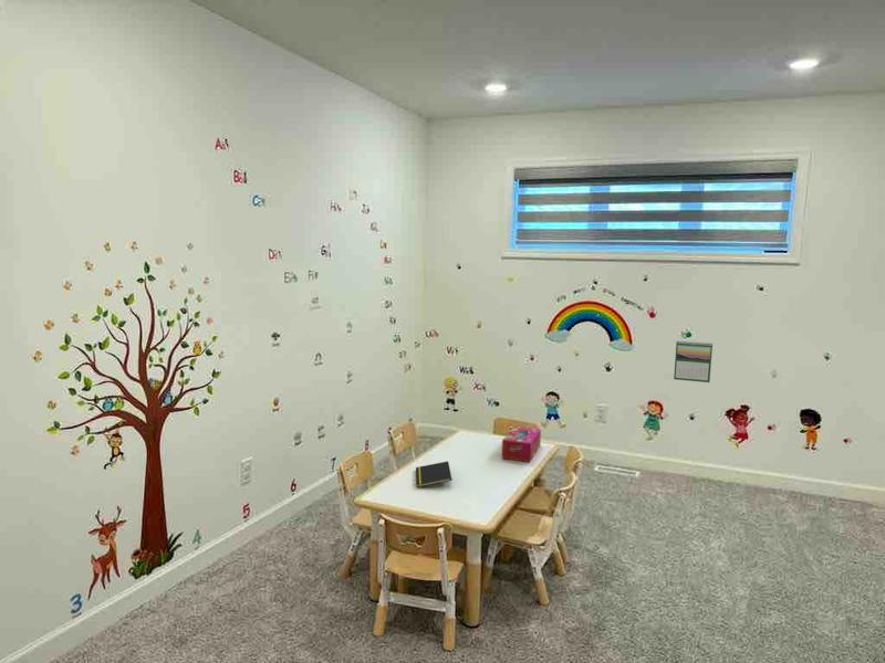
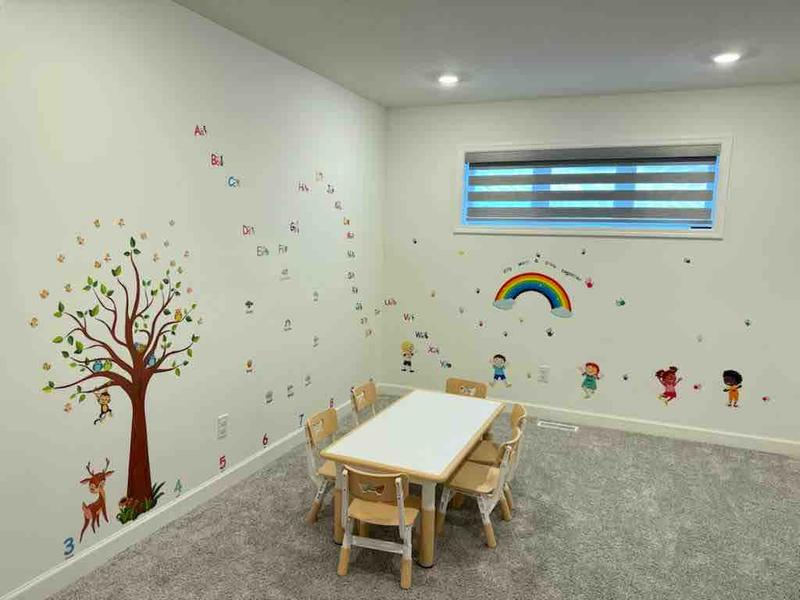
- notepad (433, 473)
- tissue box (521, 443)
- calendar (693, 360)
